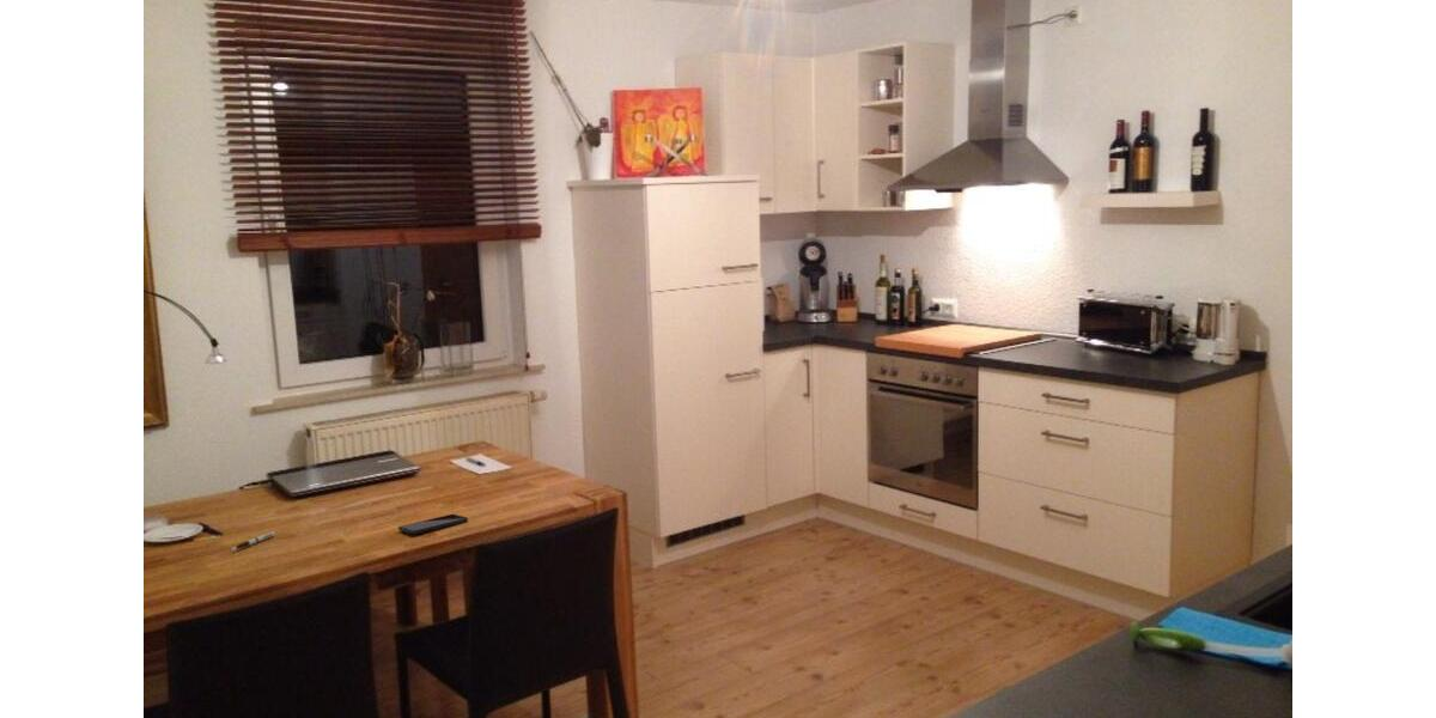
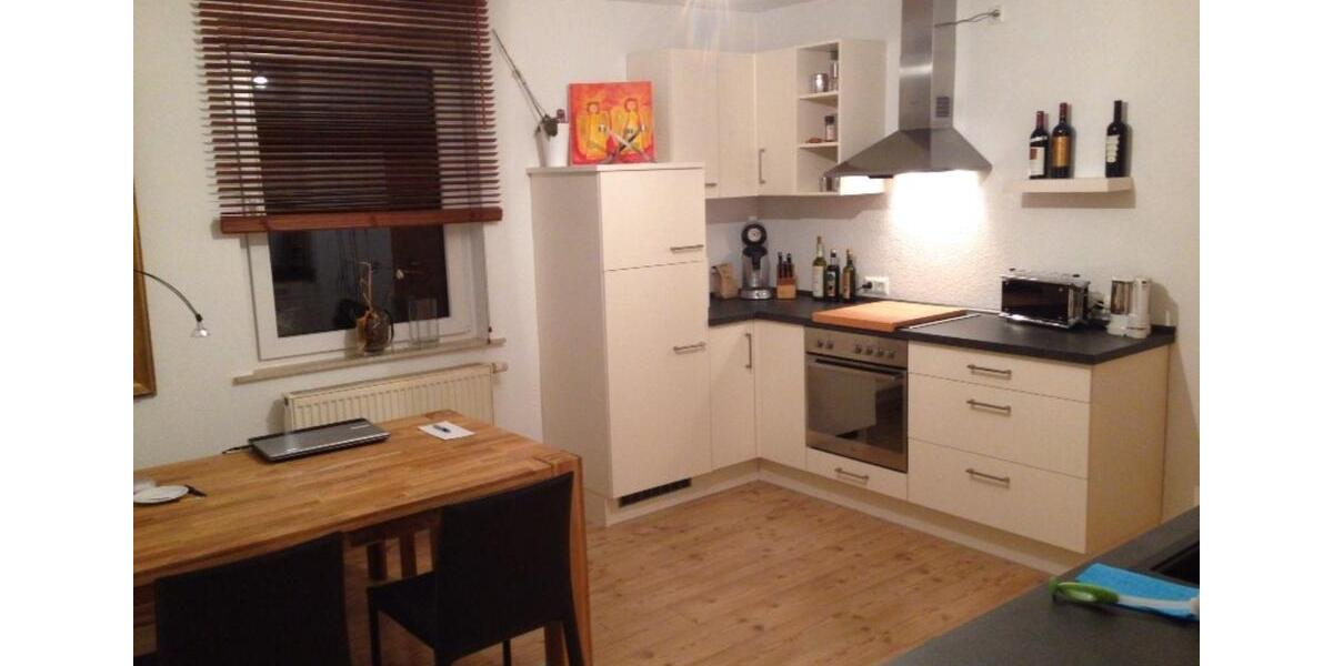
- pen (252, 541)
- smartphone (433, 523)
